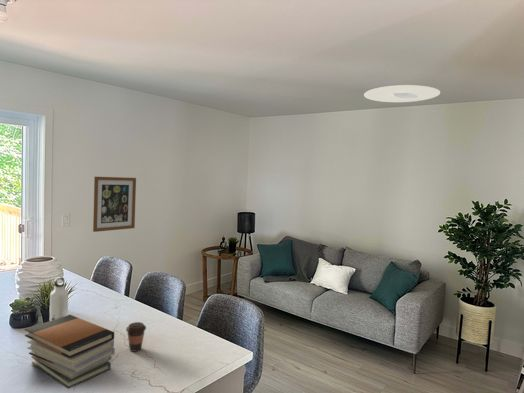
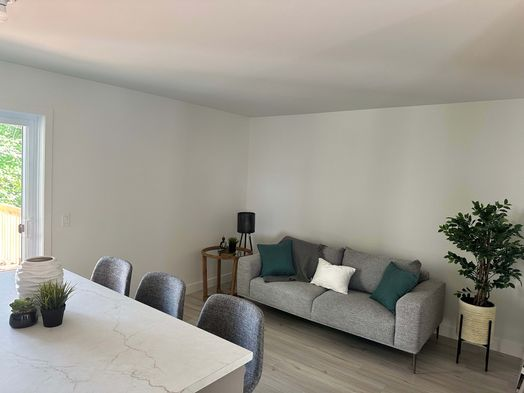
- book stack (70, 348)
- coffee cup (135, 337)
- ceiling light (401, 90)
- water bottle (59, 305)
- wall art (115, 203)
